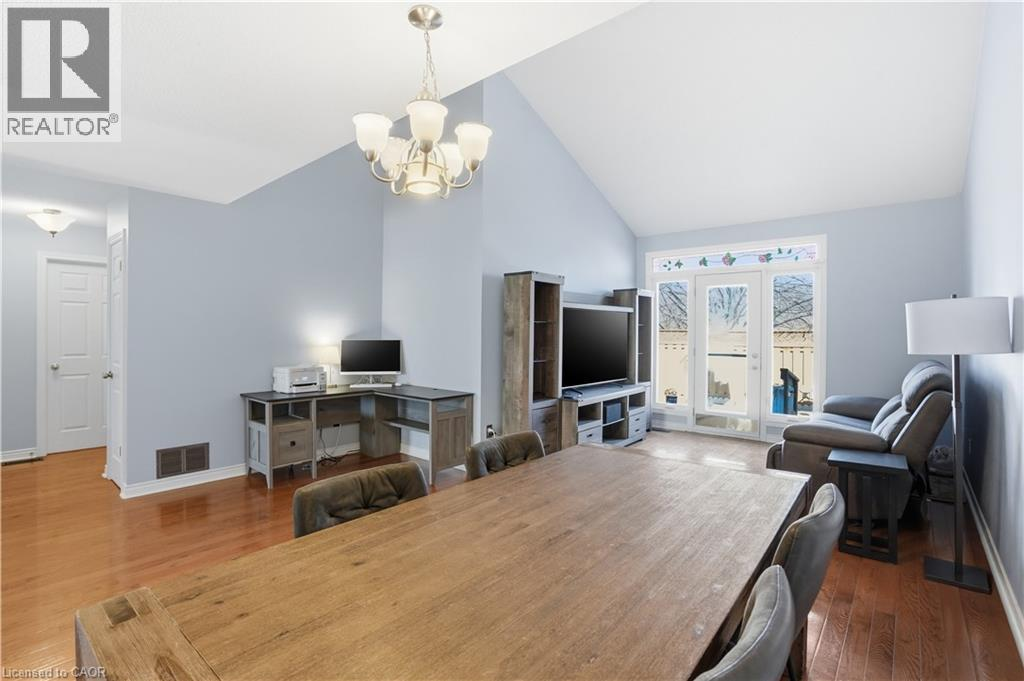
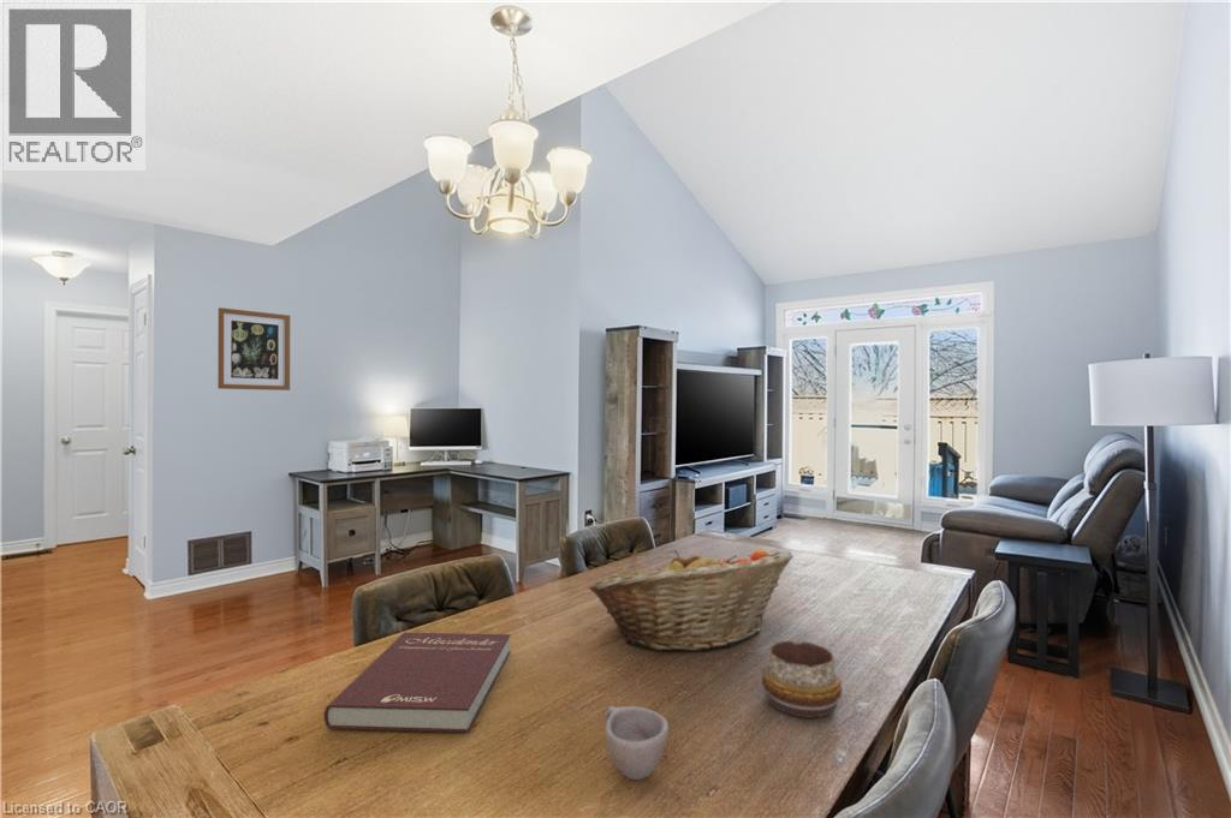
+ cup (629, 742)
+ fruit basket (692, 587)
+ book (429, 675)
+ decorative bowl (801, 677)
+ wall art (255, 350)
